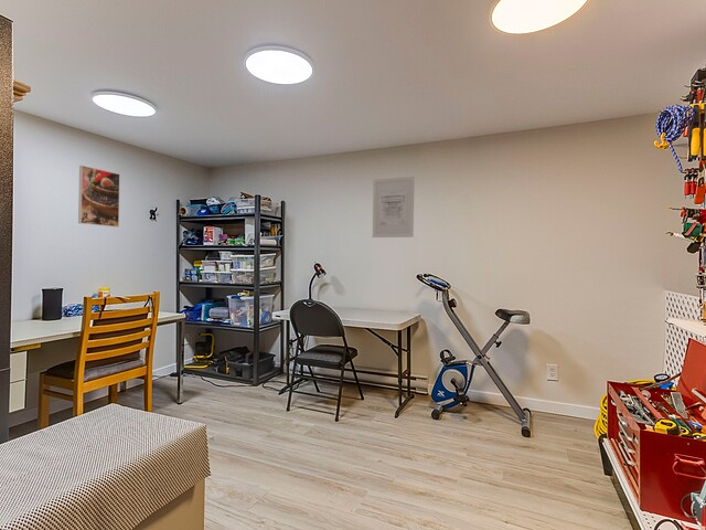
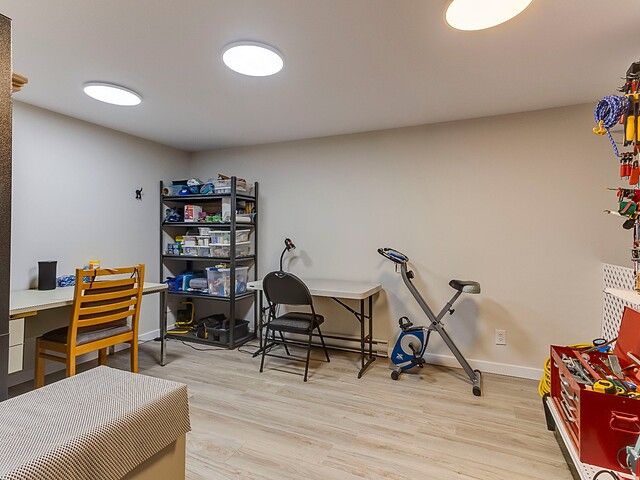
- wall art (393, 208)
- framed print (99, 198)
